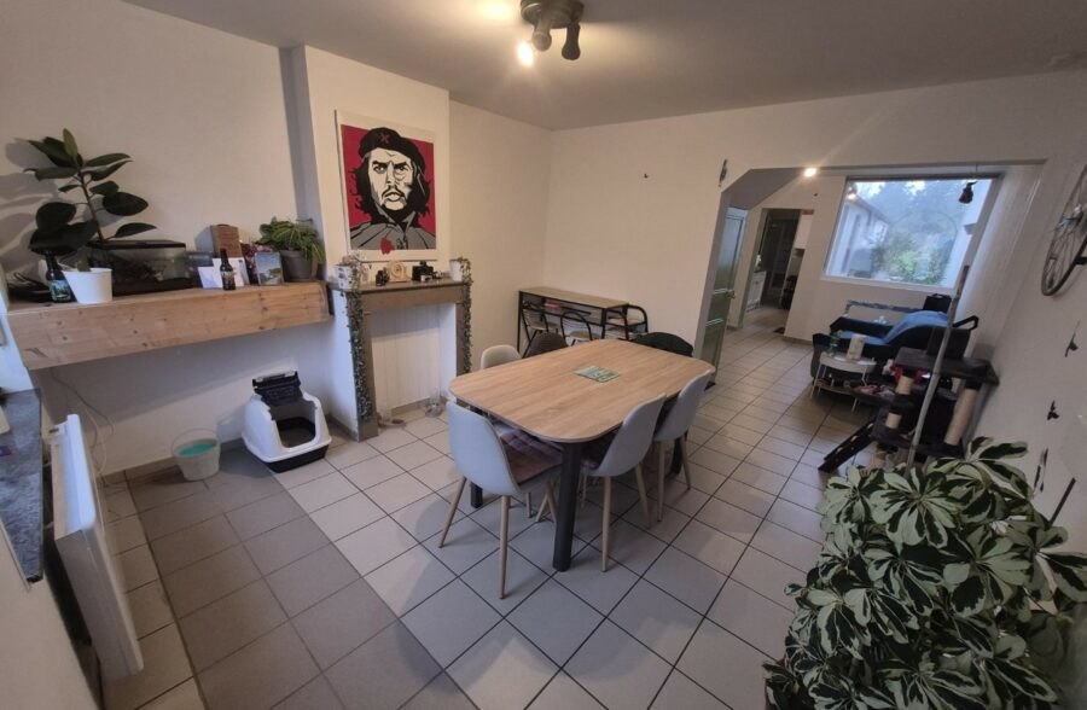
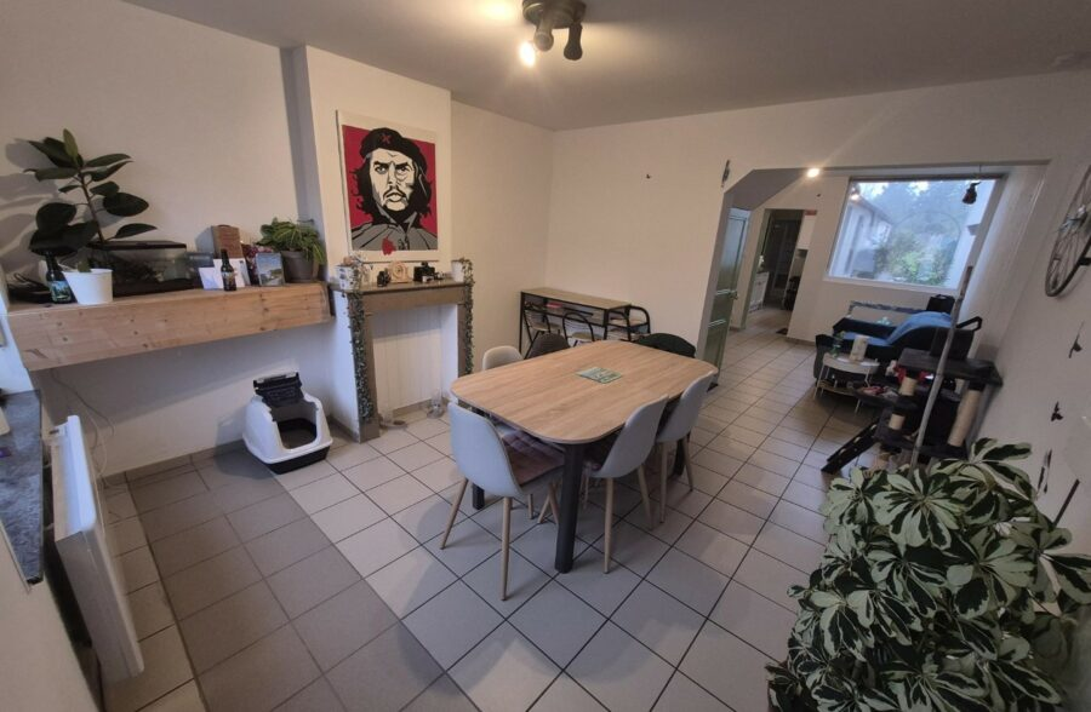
- bucket (197, 452)
